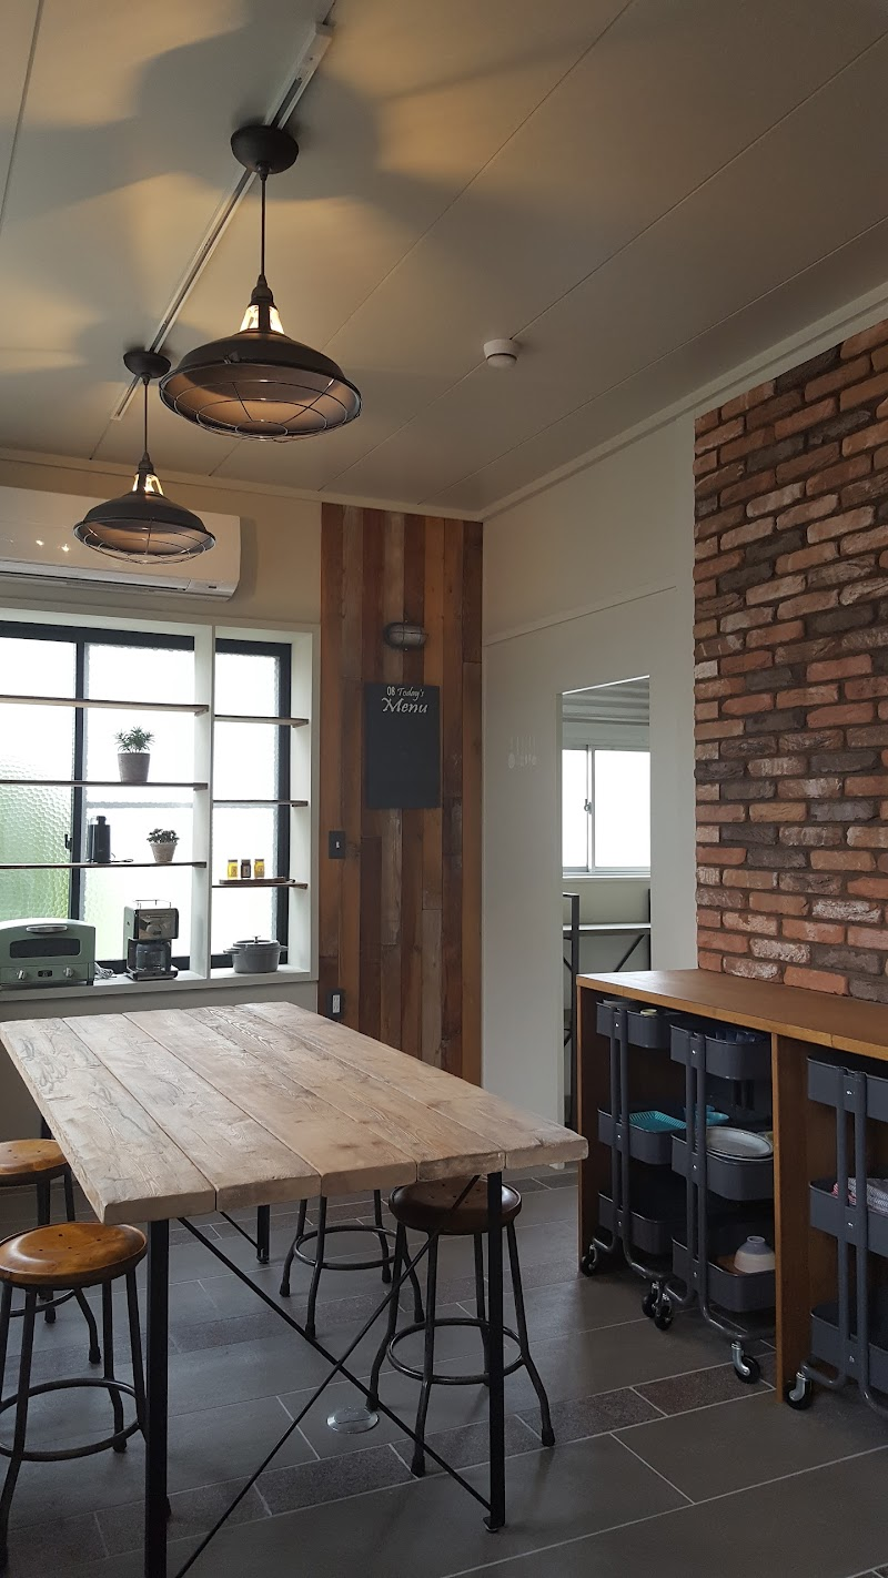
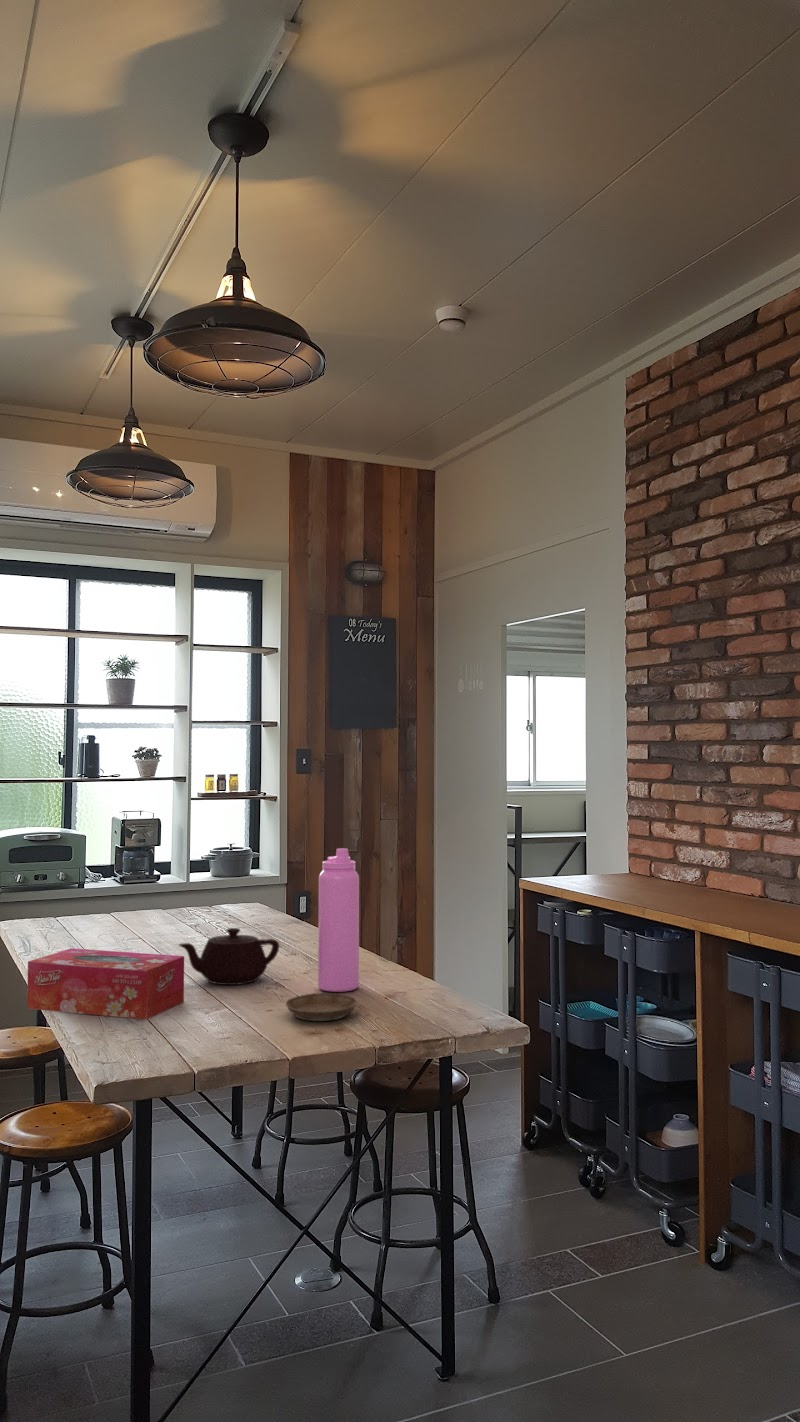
+ saucer (321, 1008)
+ water bottle (338, 917)
+ teapot (229, 954)
+ tissue box (106, 982)
